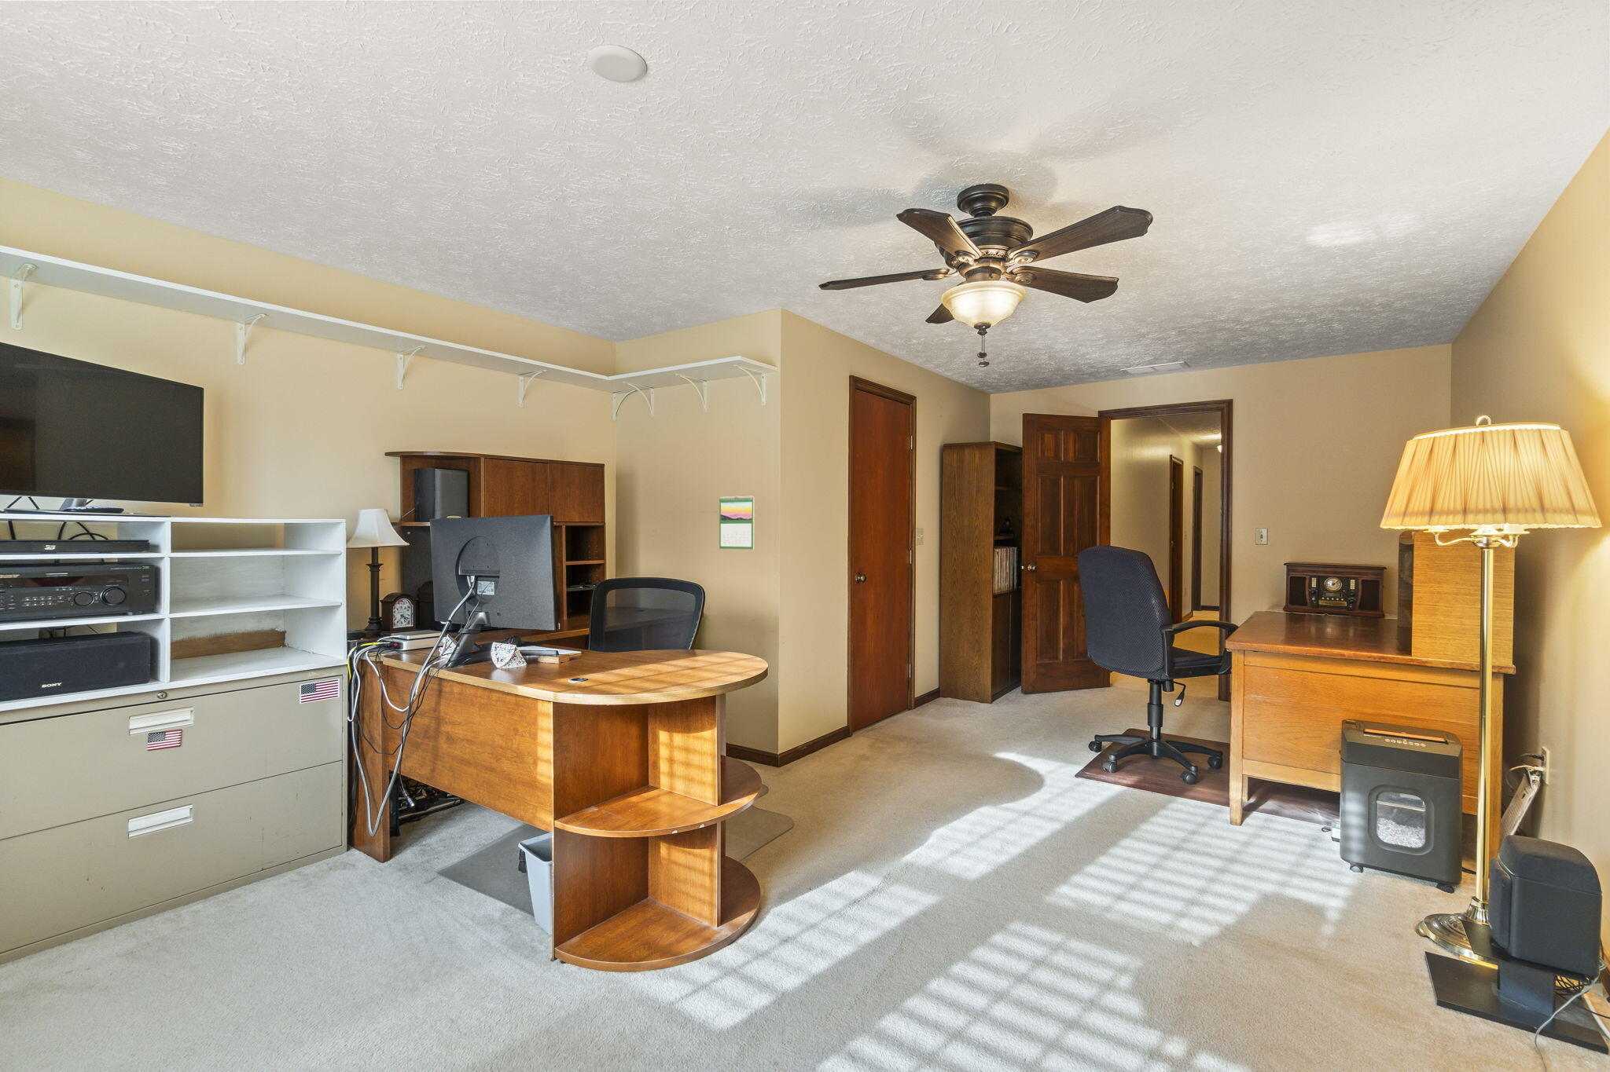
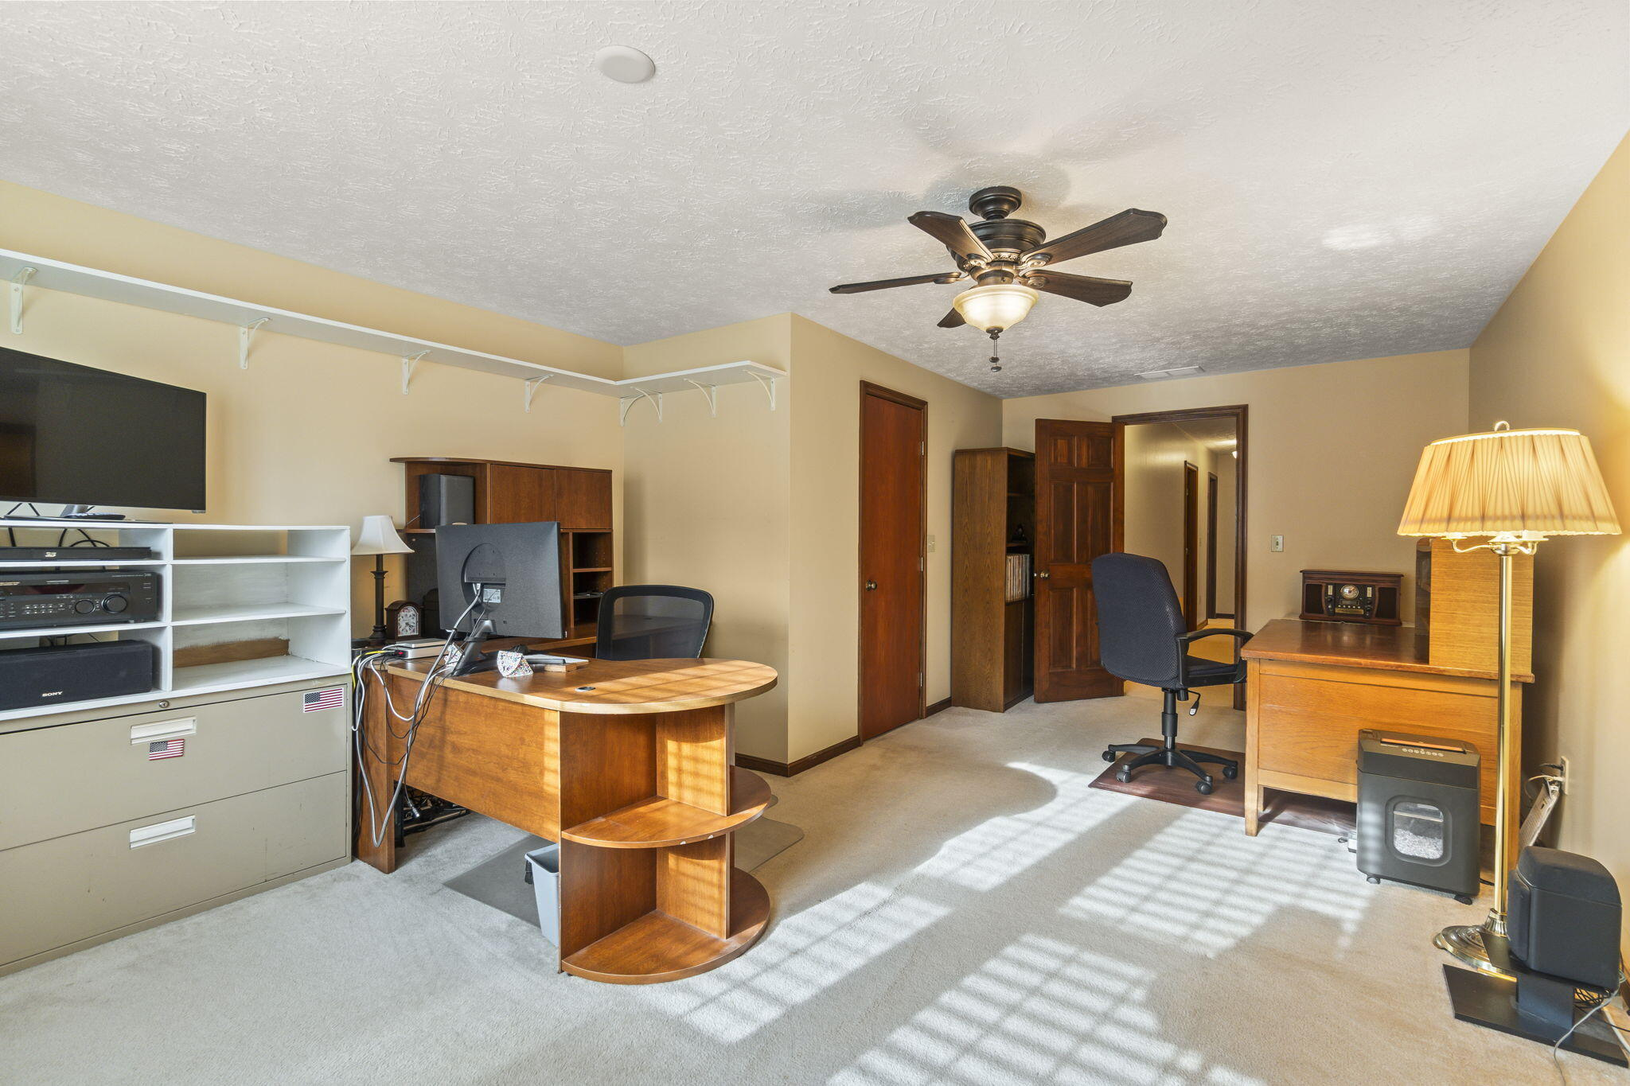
- calendar (736, 523)
